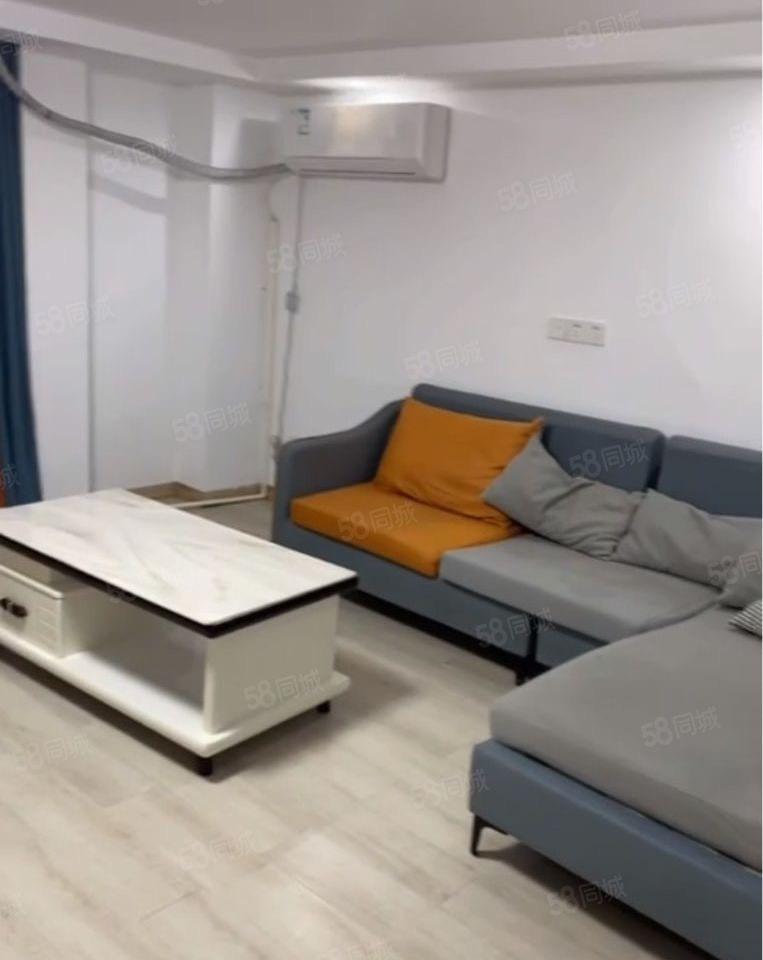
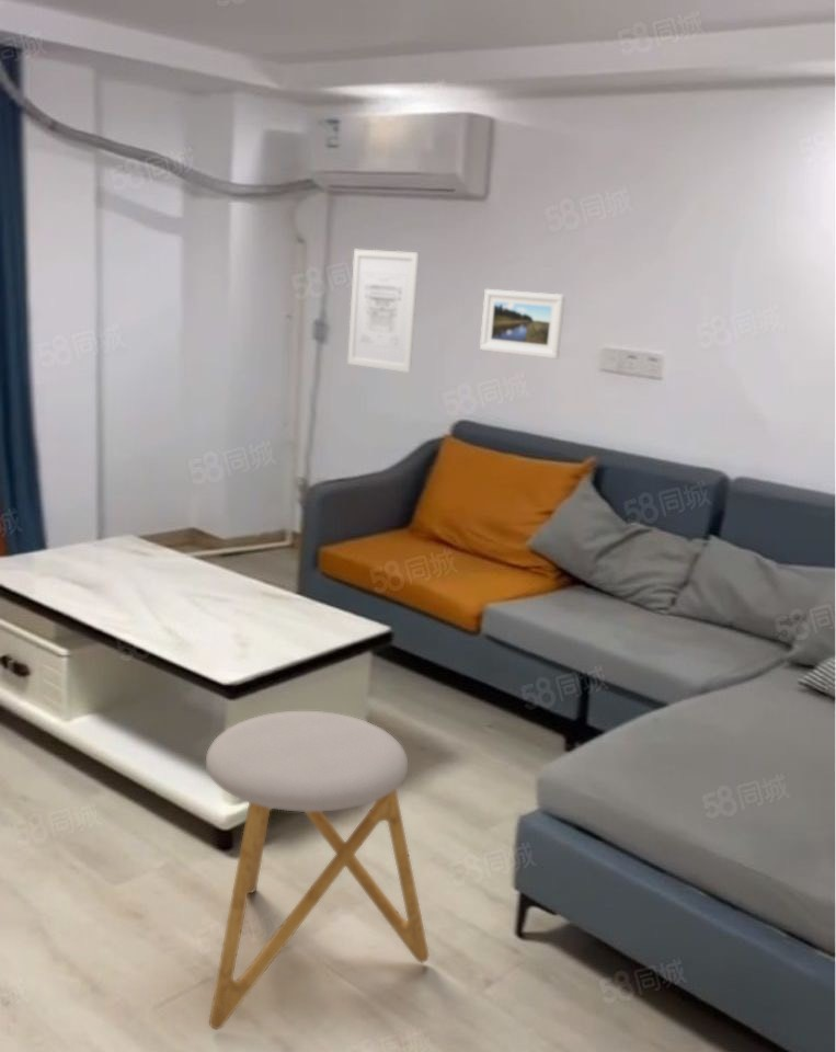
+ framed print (520, 323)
+ stool (318, 830)
+ wall art (381, 310)
